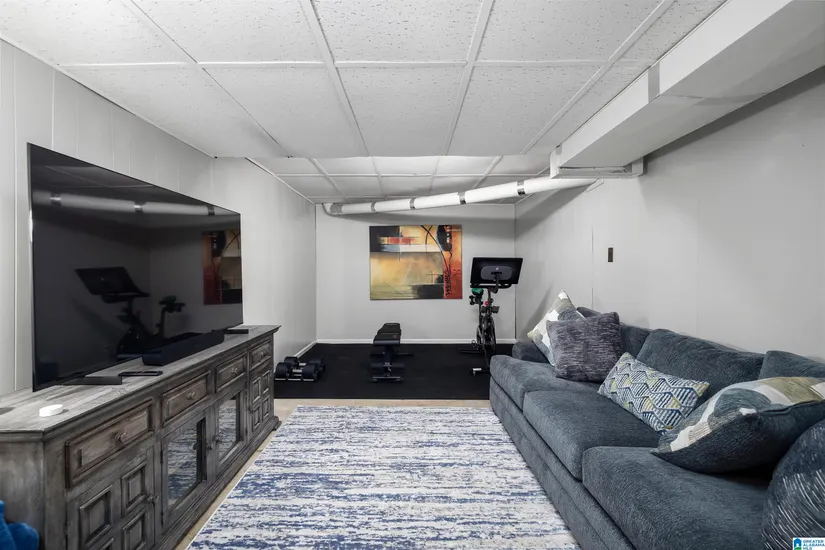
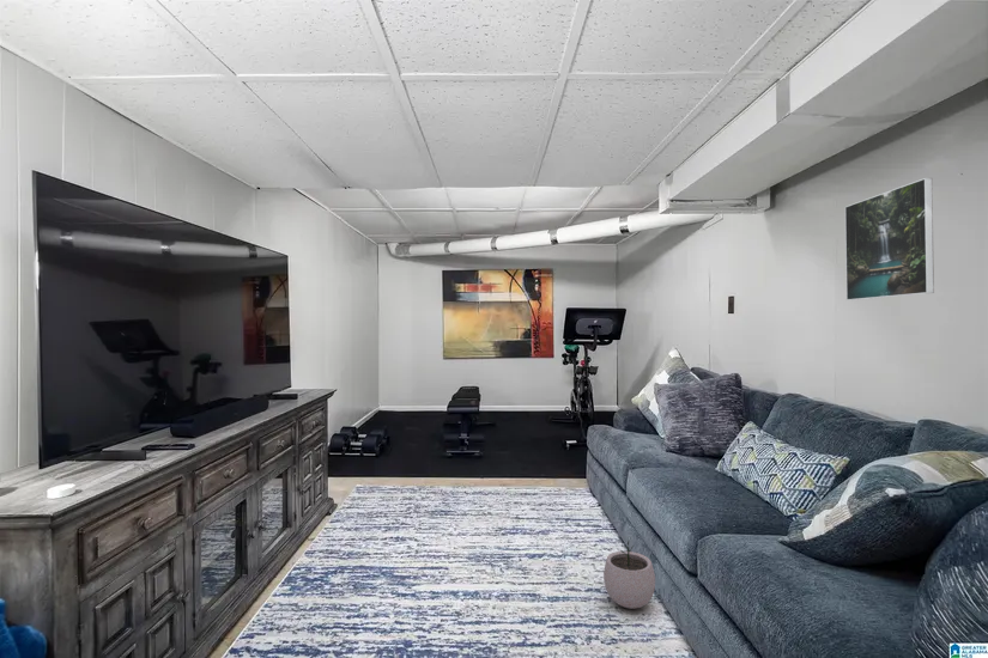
+ plant pot (629, 572)
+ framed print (884, 245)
